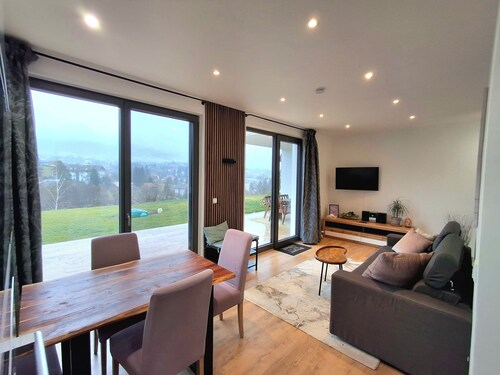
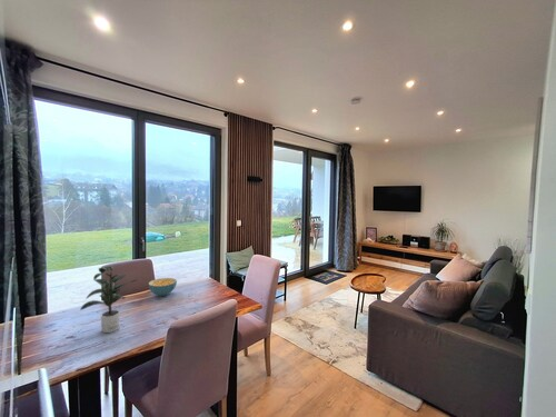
+ cereal bowl (162, 288)
+ potted plant (109, 300)
